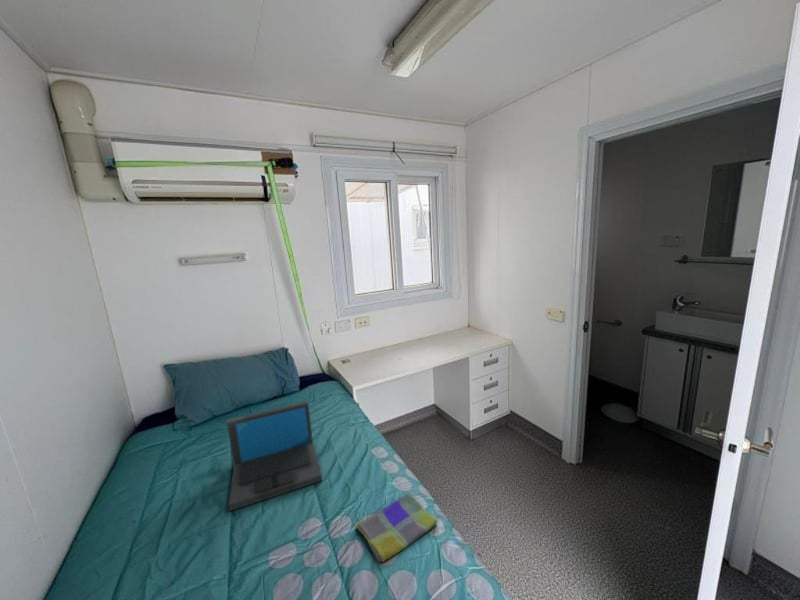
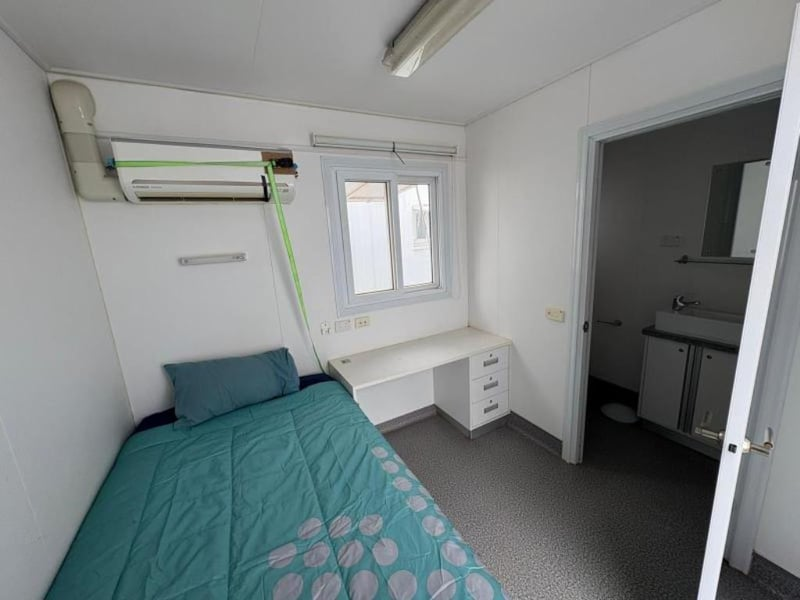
- laptop (273, 449)
- dish towel (396, 523)
